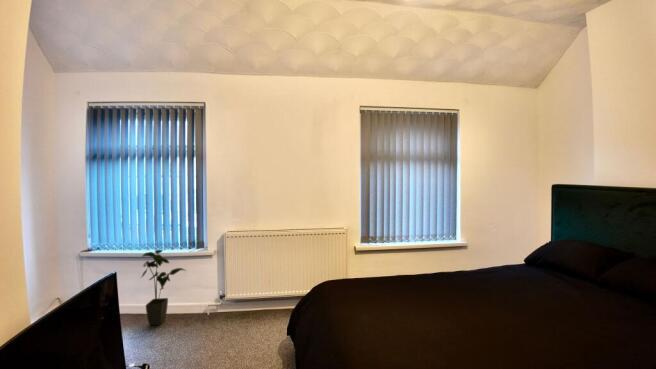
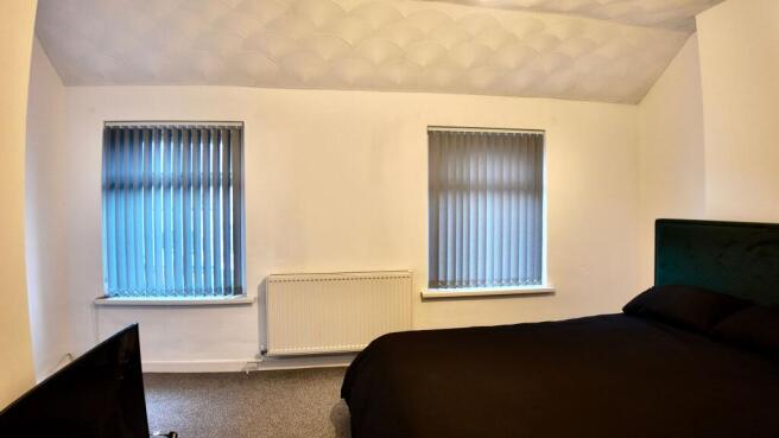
- house plant (161, 286)
